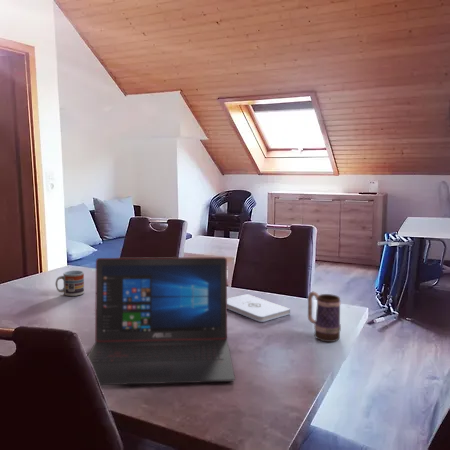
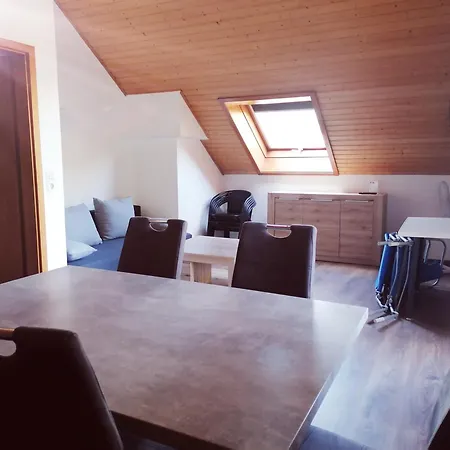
- cup (70, 283)
- laptop (158, 314)
- mug (323, 315)
- notepad (253, 307)
